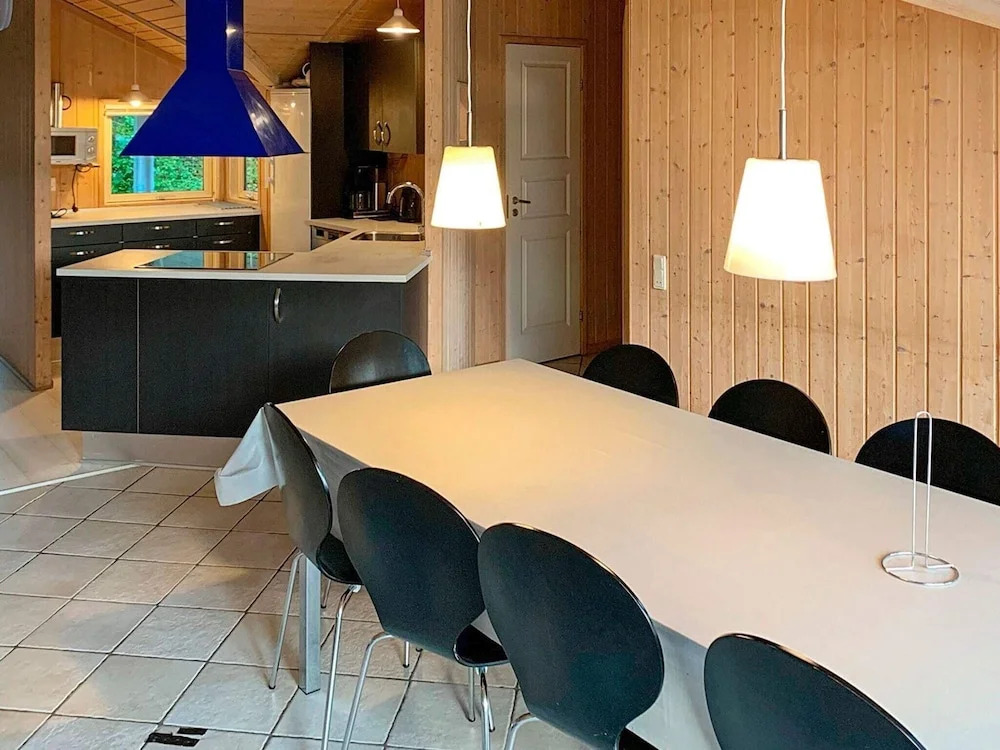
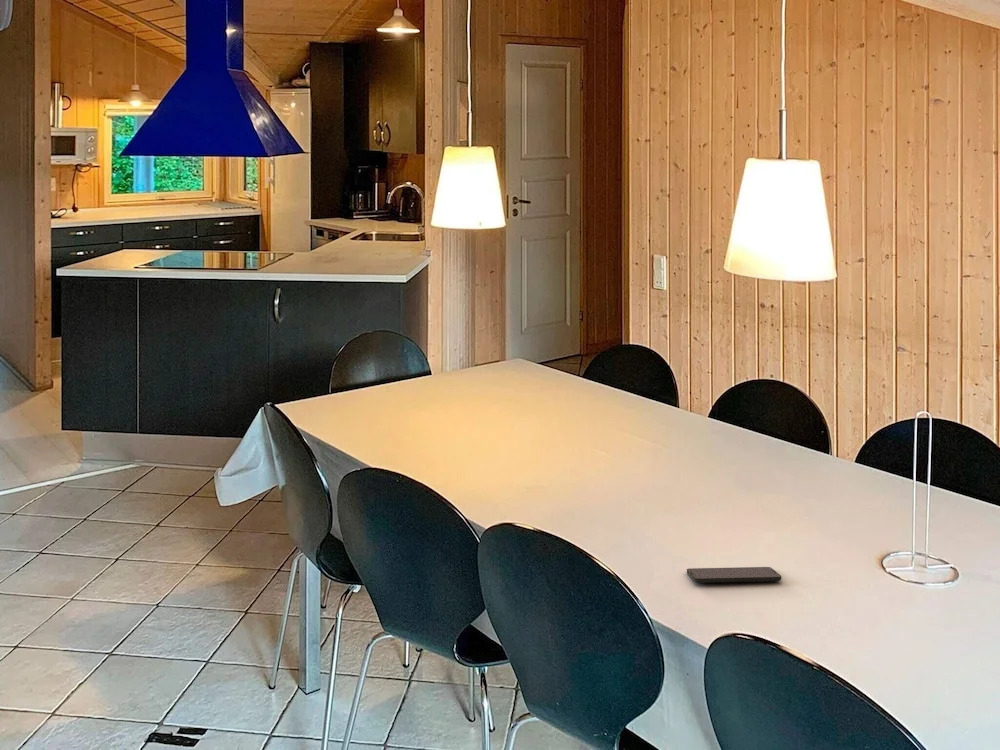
+ smartphone (733, 574)
